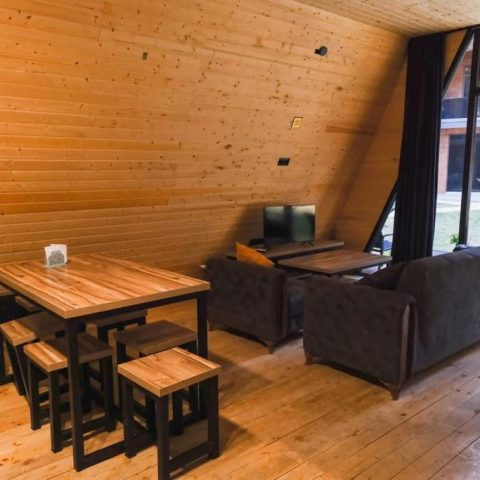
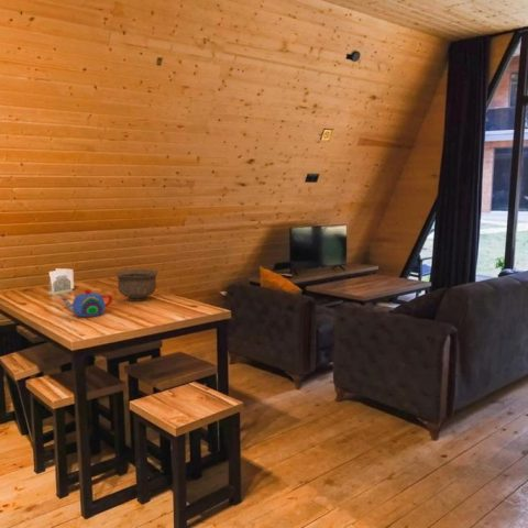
+ teapot (86, 302)
+ bowl (136, 286)
